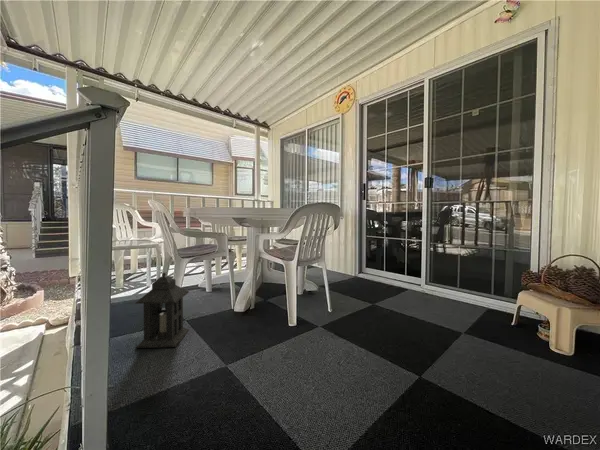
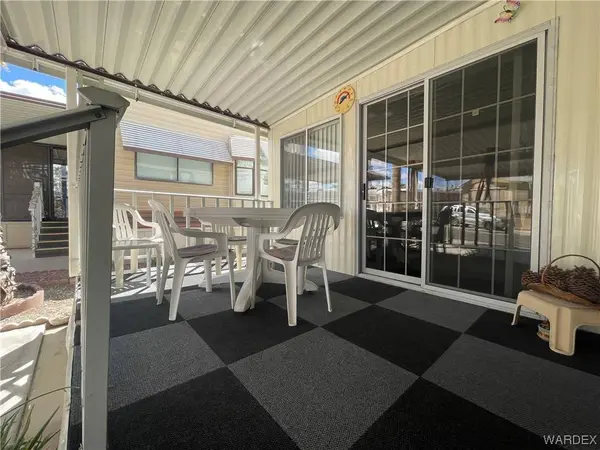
- lantern (165, 305)
